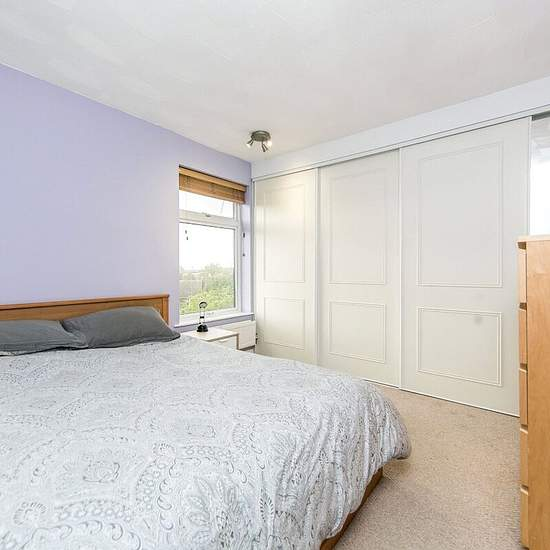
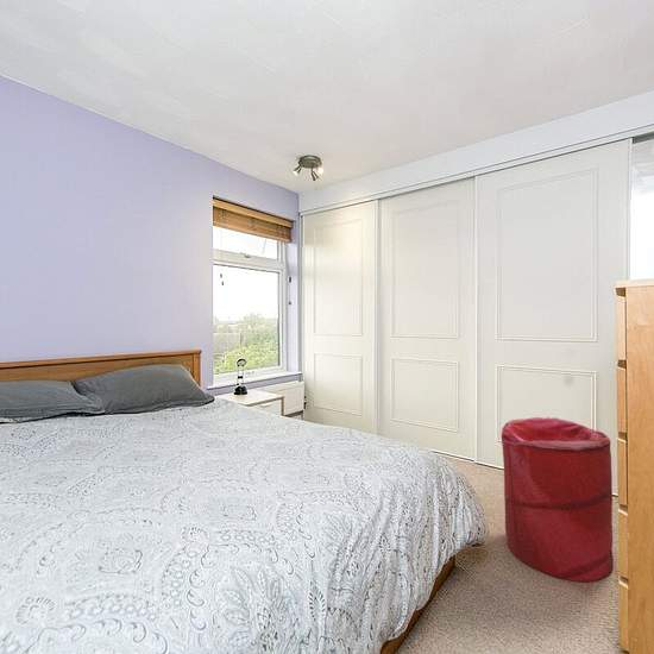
+ laundry hamper (553, 490)
